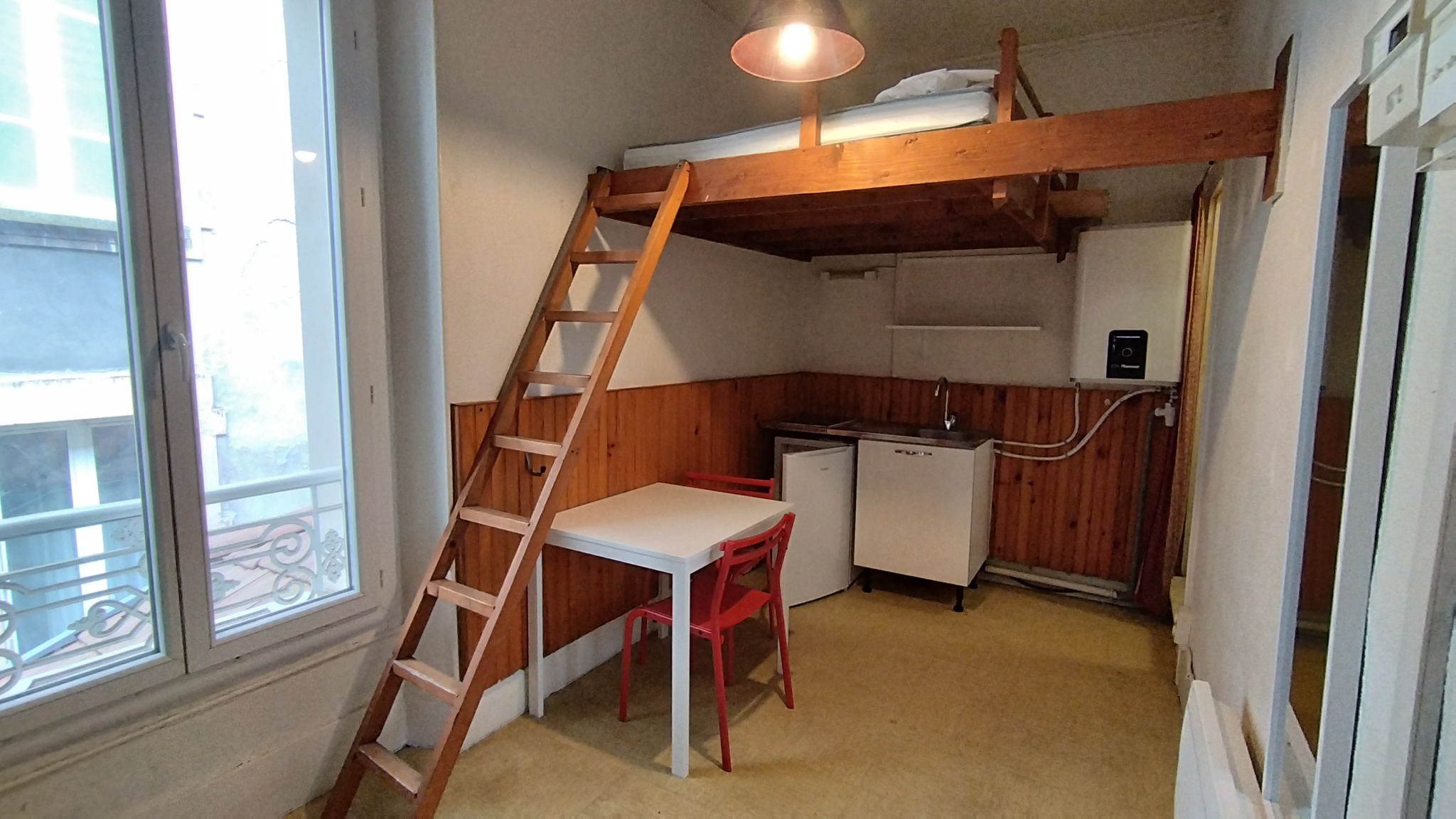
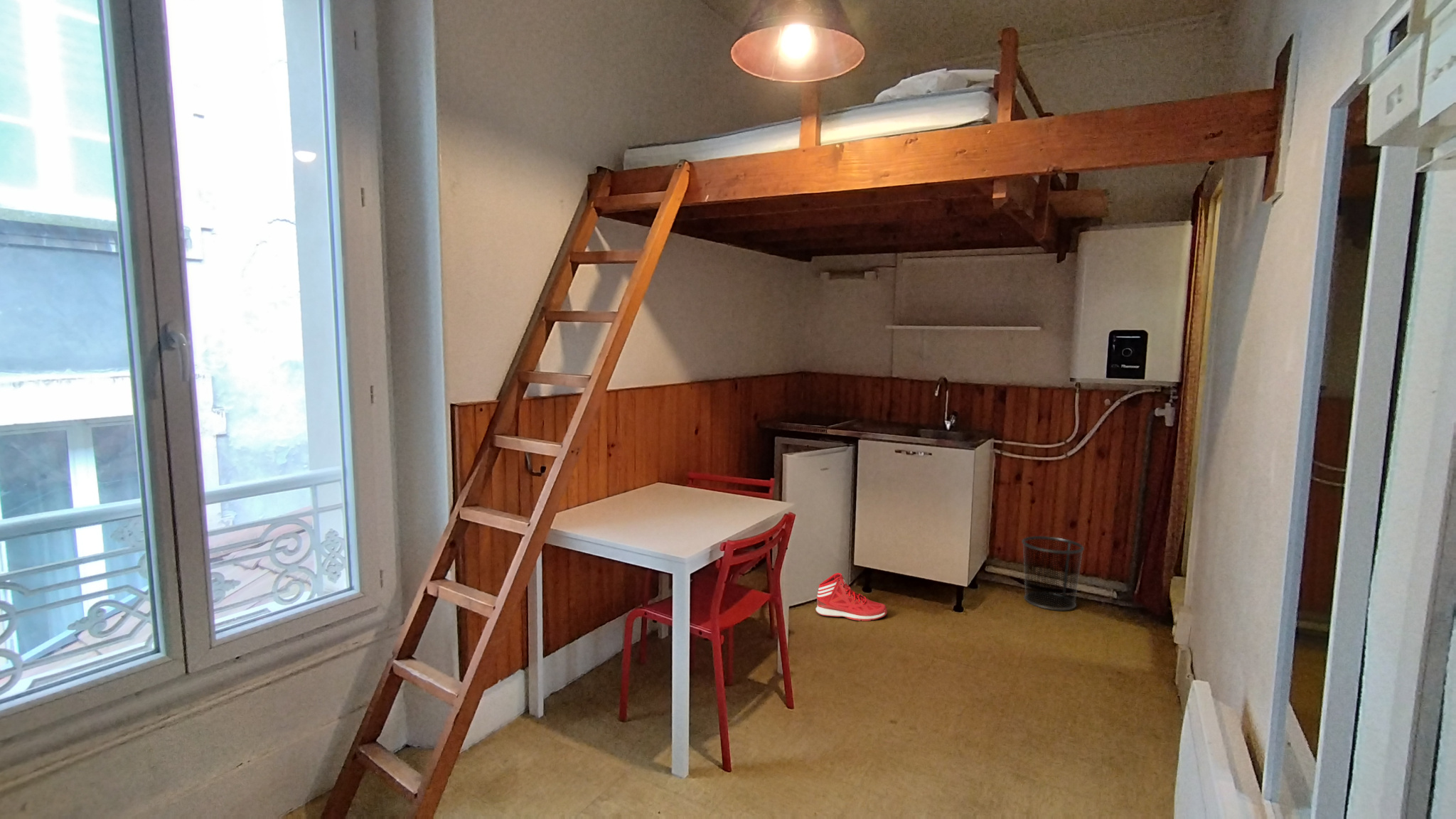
+ waste bin (1050, 572)
+ sneaker (851, 595)
